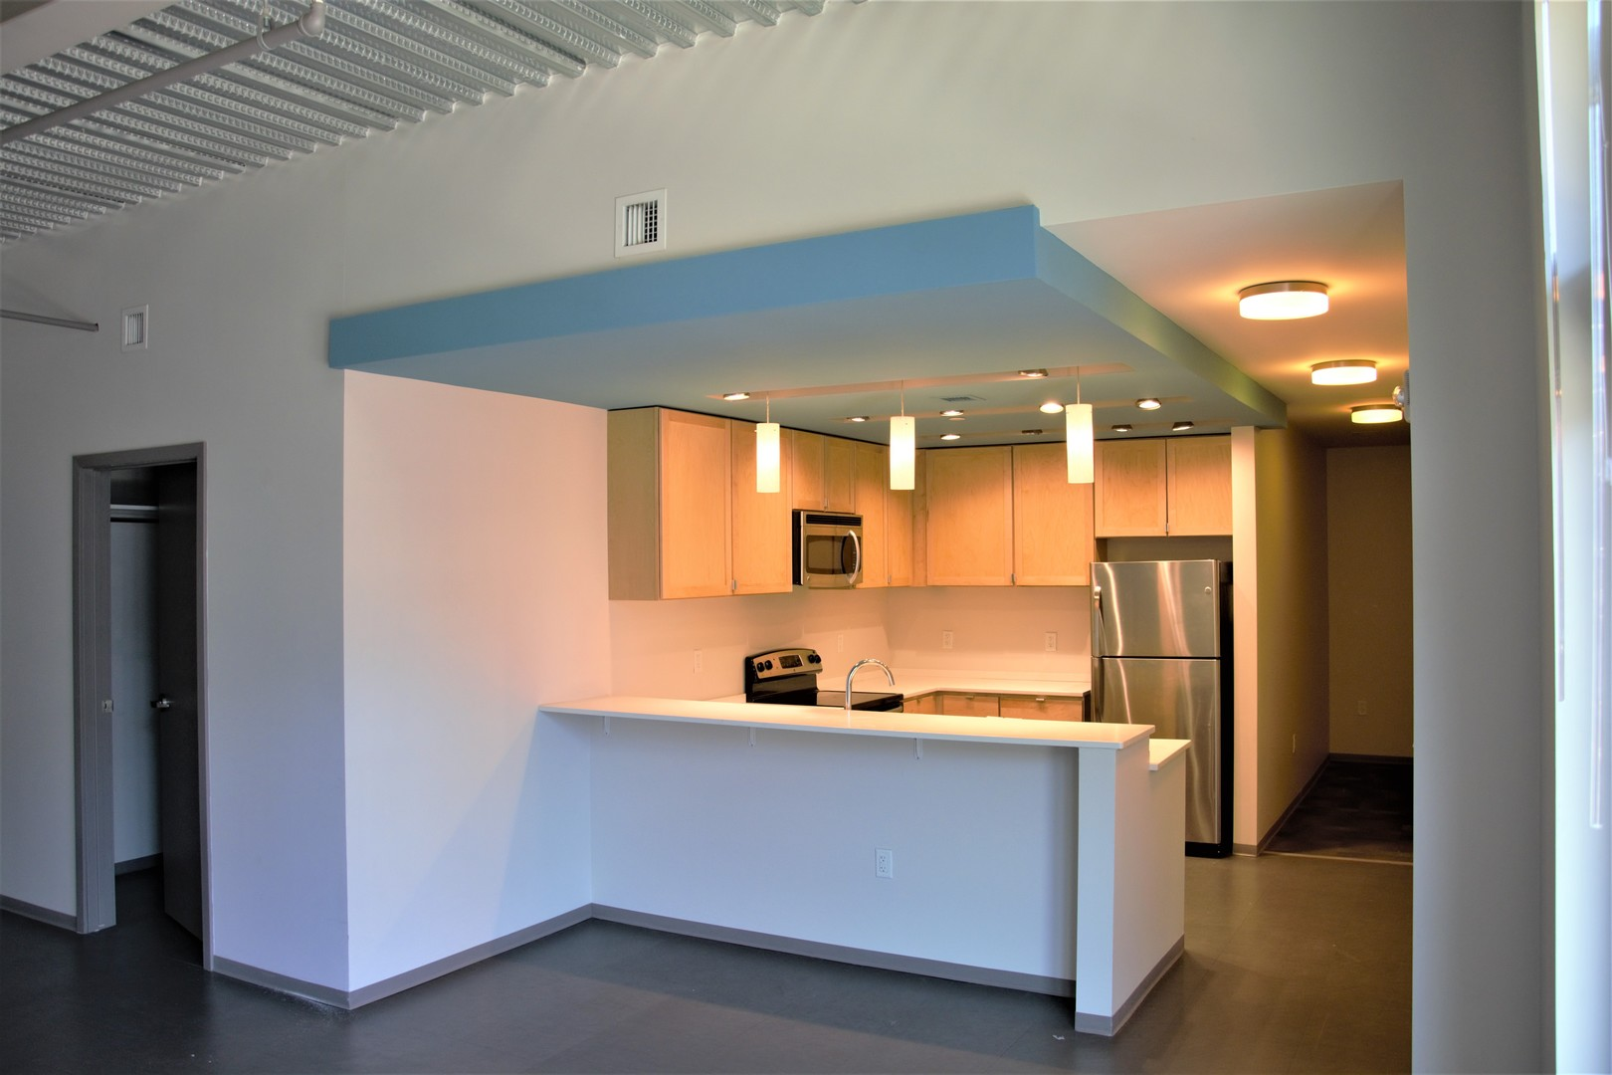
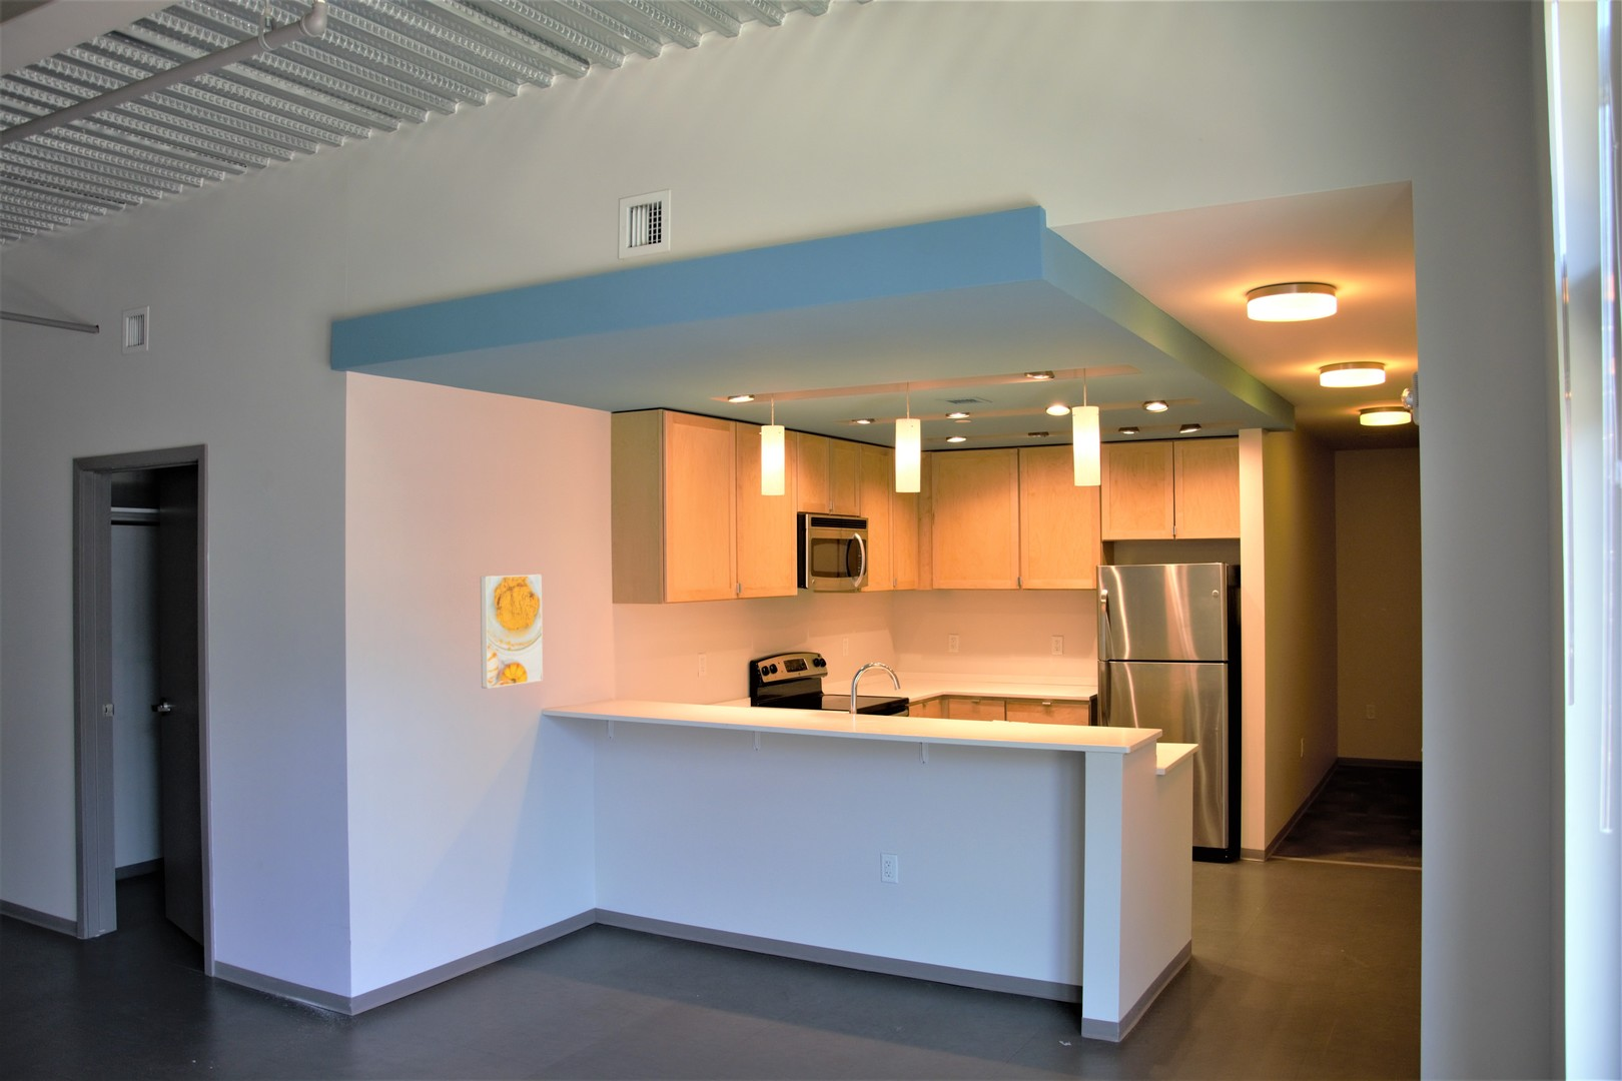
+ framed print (512, 630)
